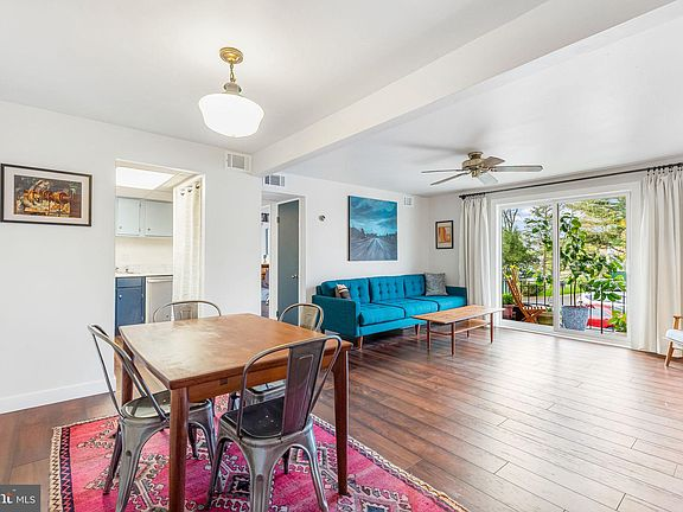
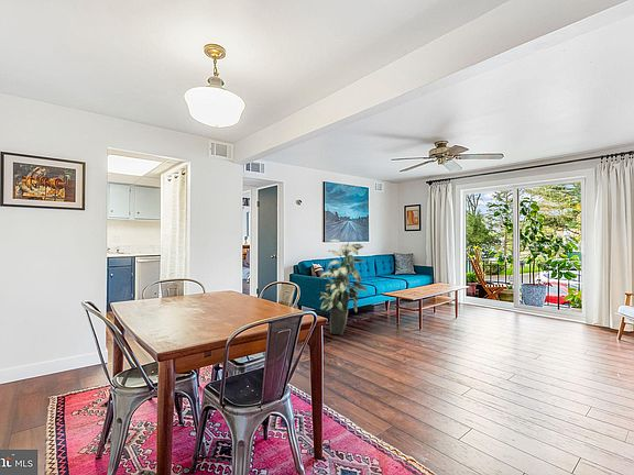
+ indoor plant (340, 286)
